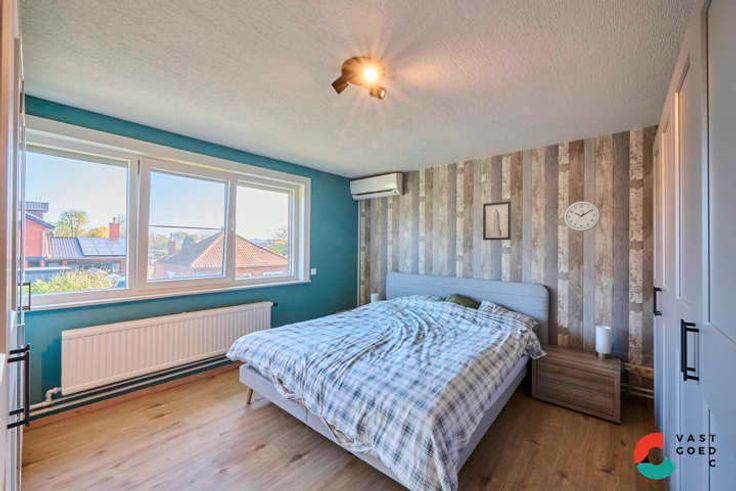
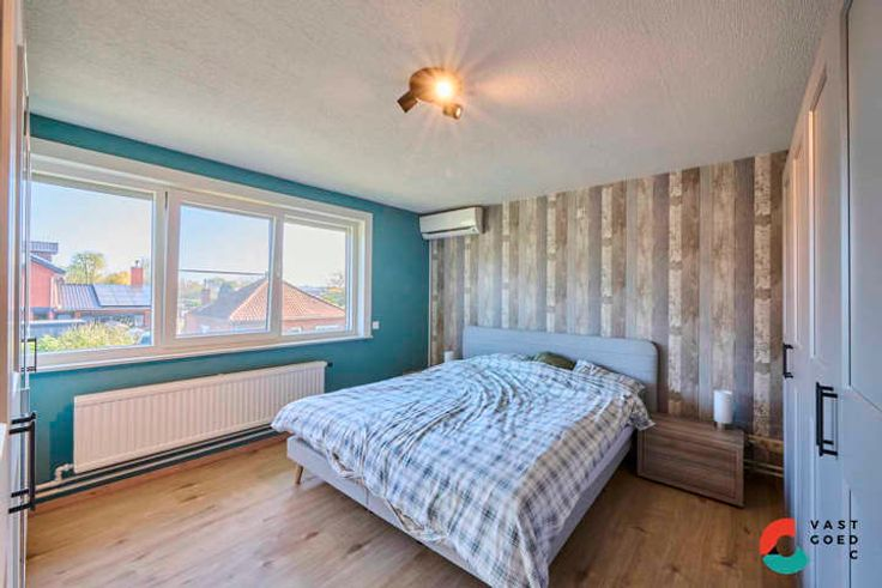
- wall art (496, 221)
- wall clock (581, 216)
